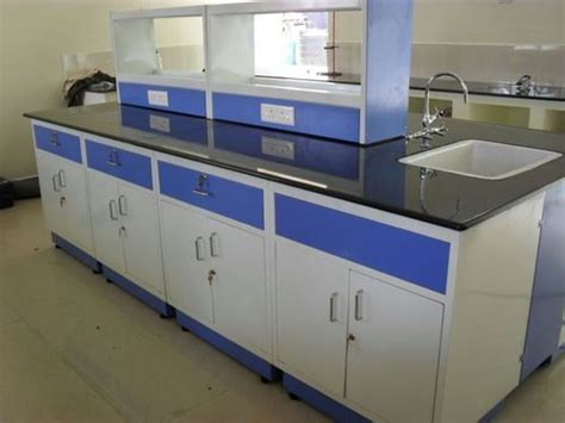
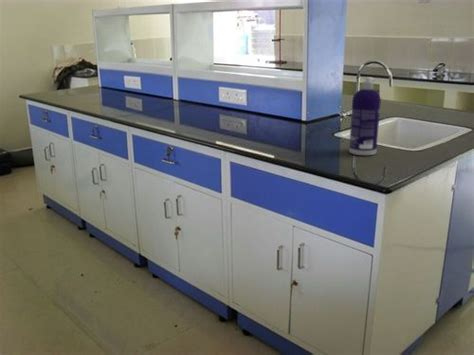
+ spray bottle (365, 115)
